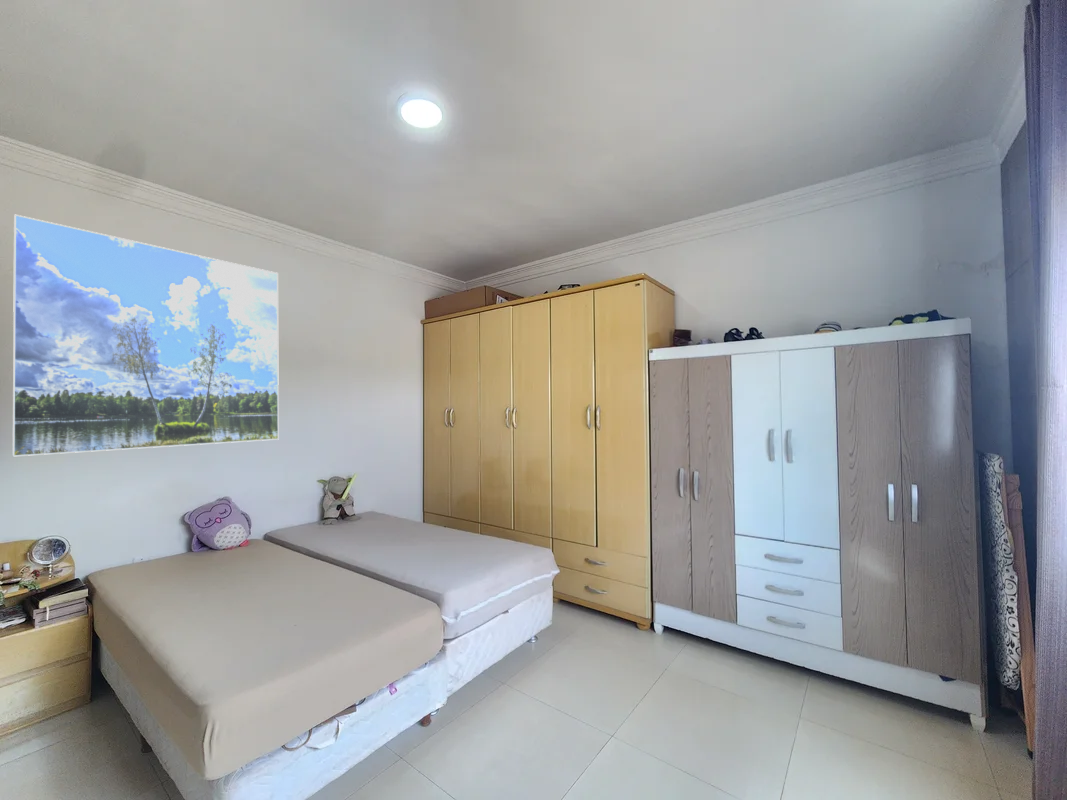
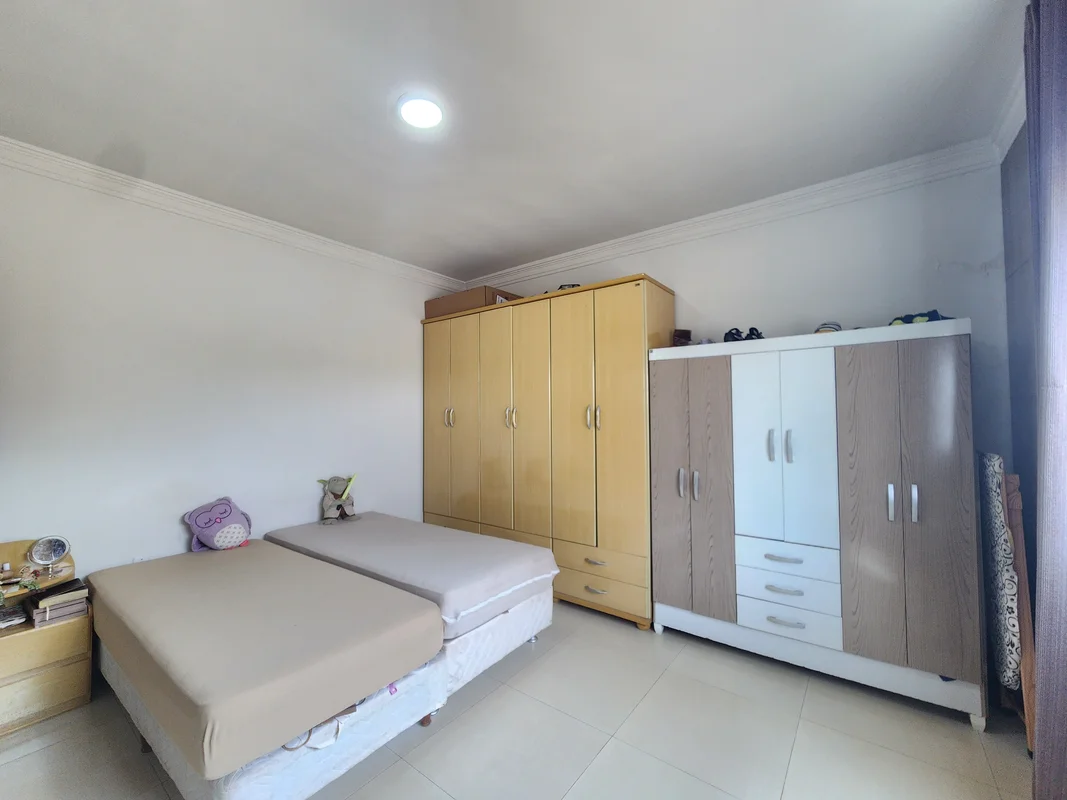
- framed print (169, 347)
